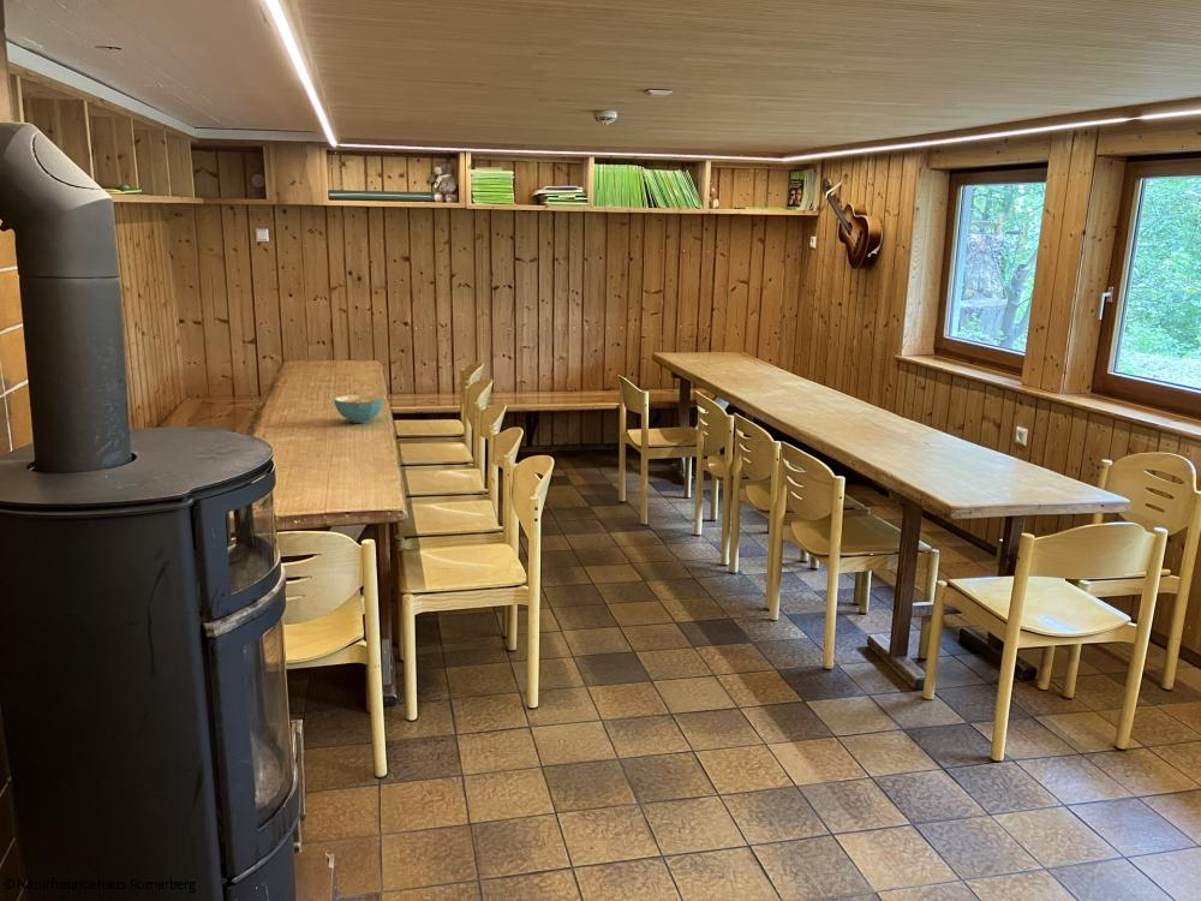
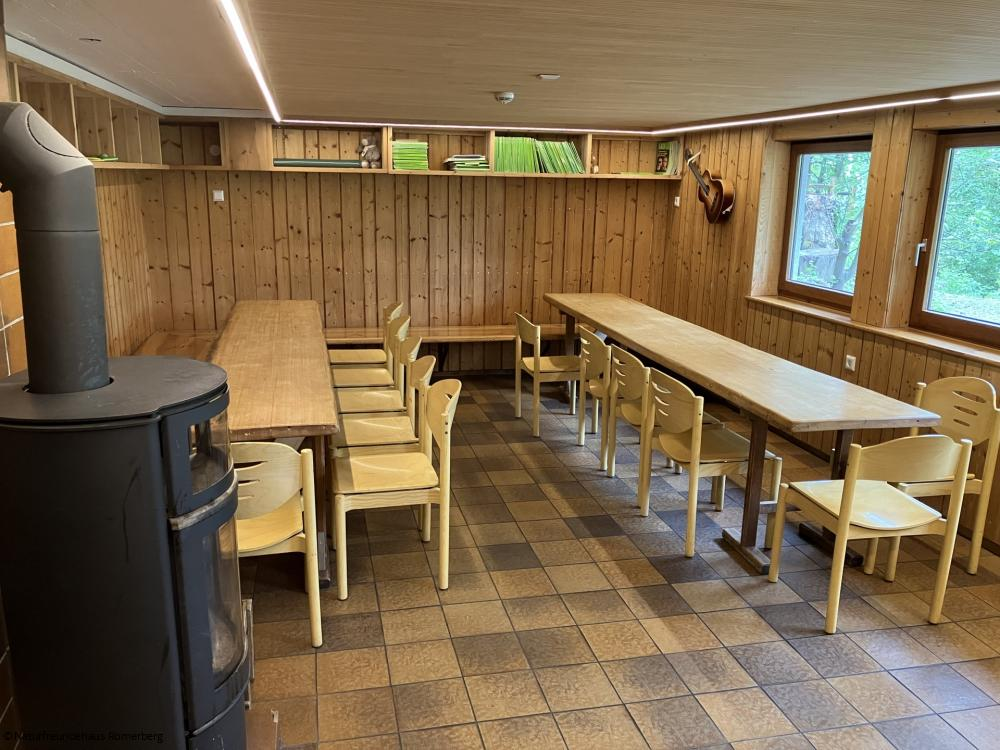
- cereal bowl (359, 410)
